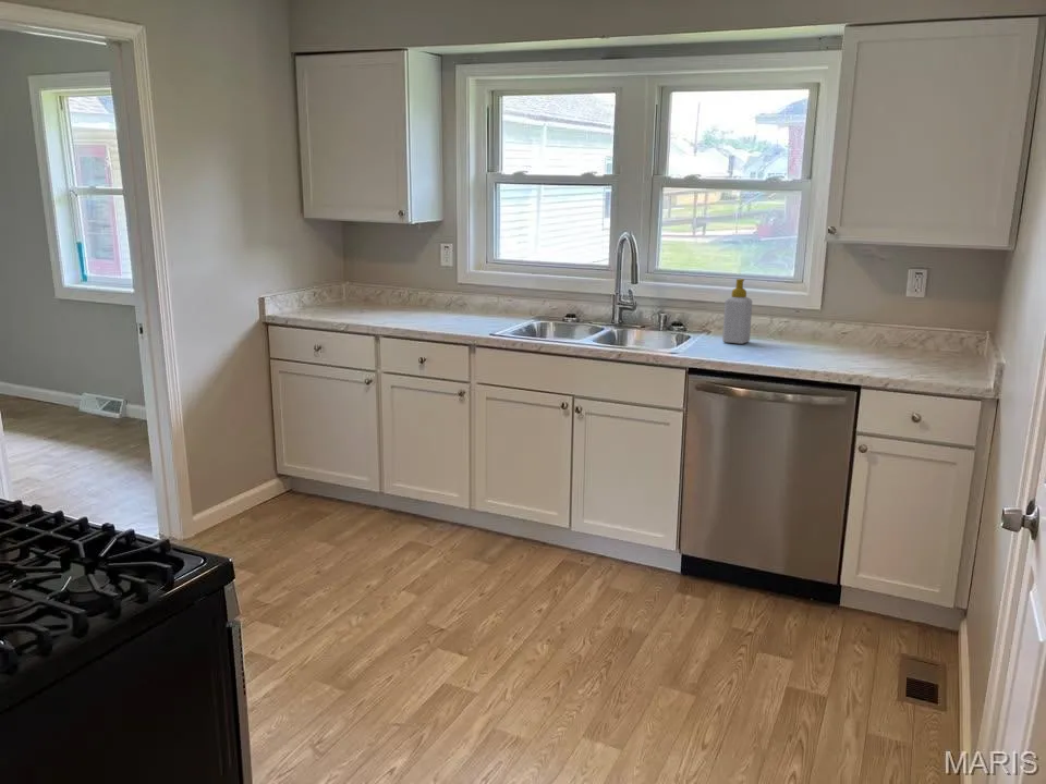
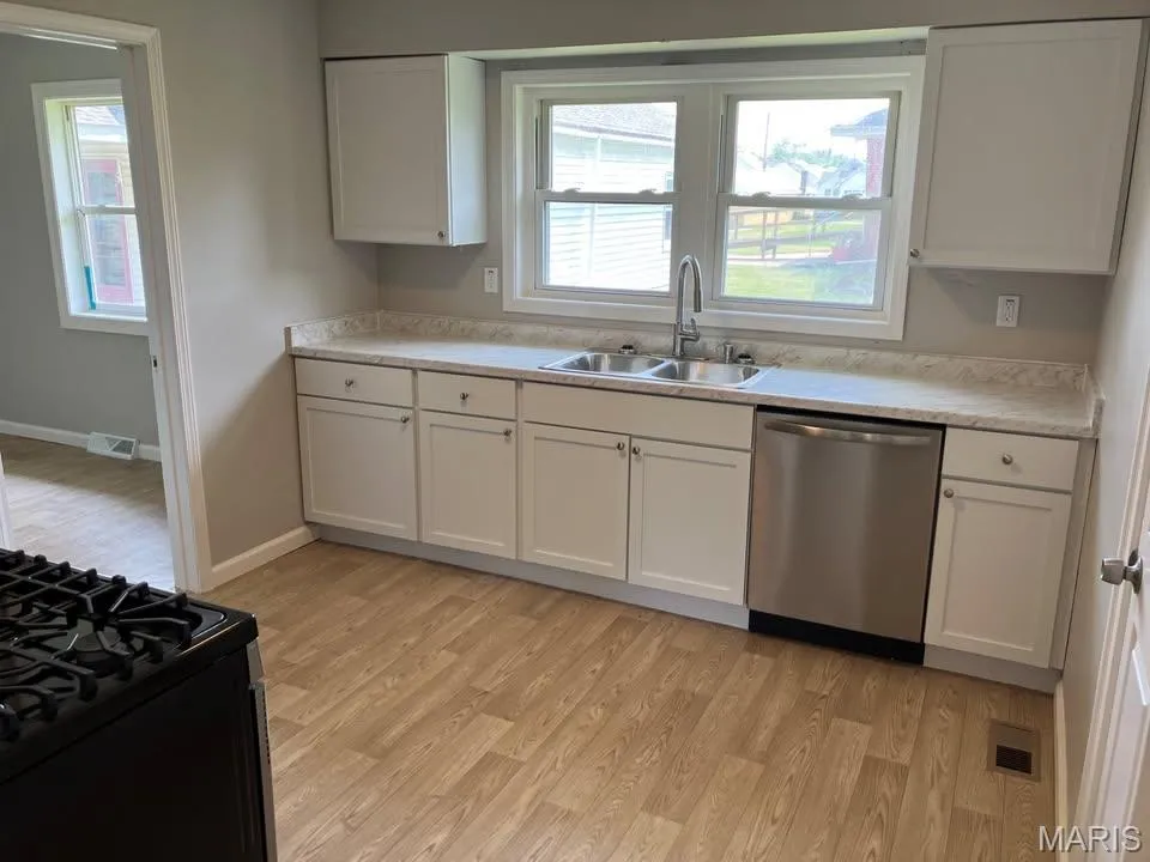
- soap bottle (738, 310)
